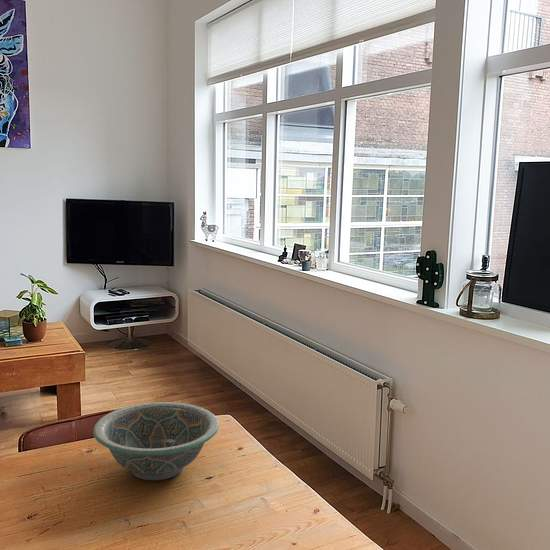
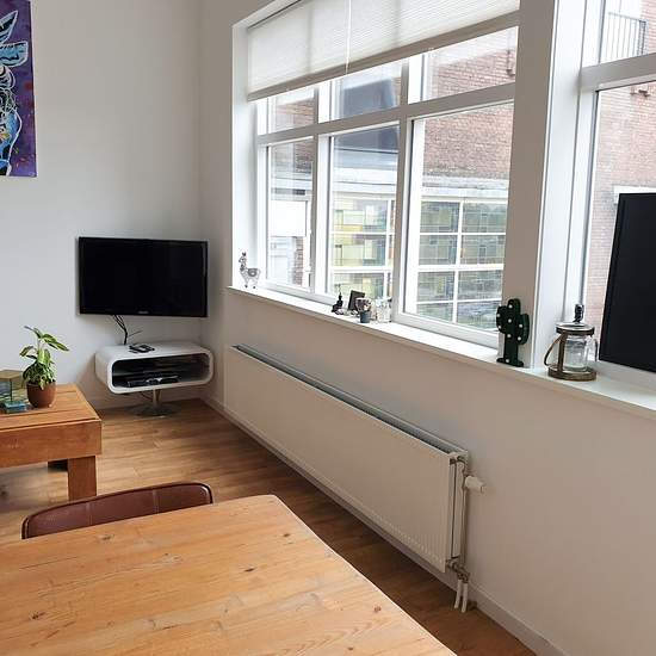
- decorative bowl (157, 446)
